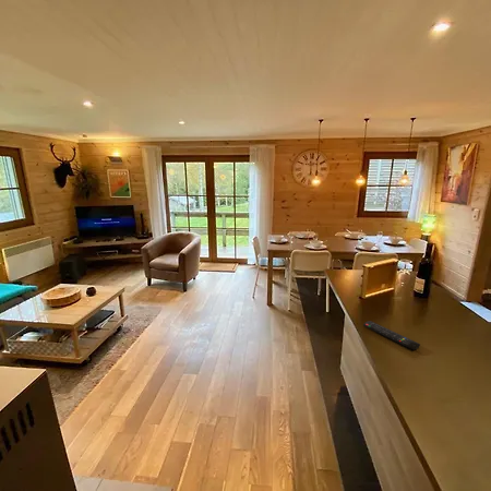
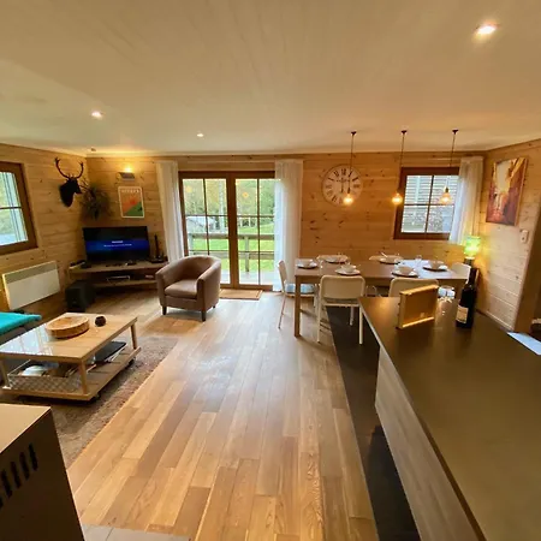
- remote control (388, 334)
